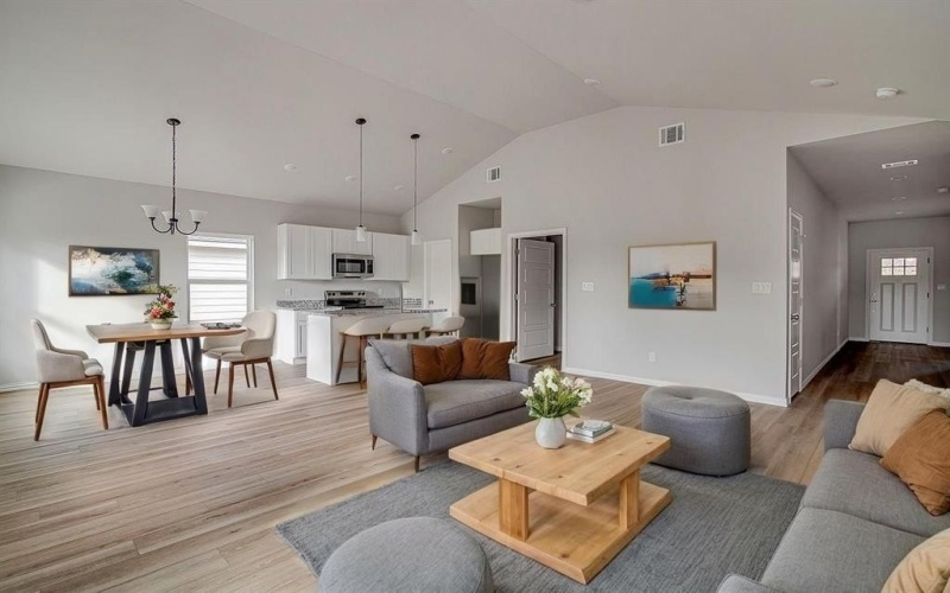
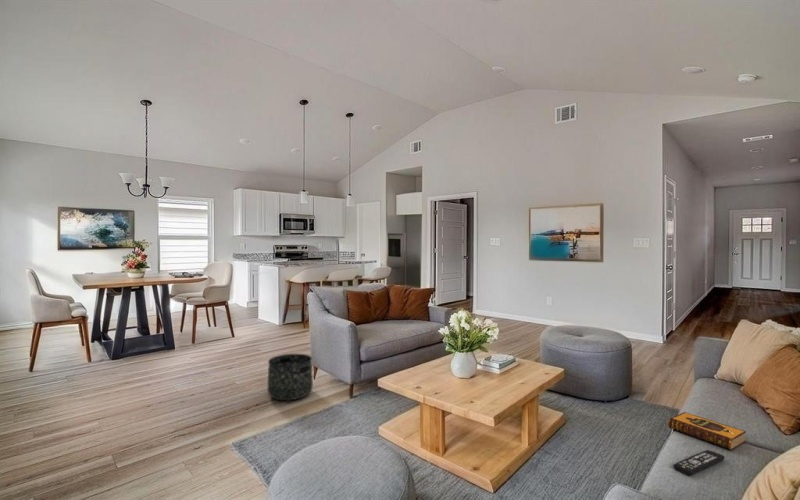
+ basket (290, 376)
+ hardback book (705, 429)
+ remote control (699, 462)
